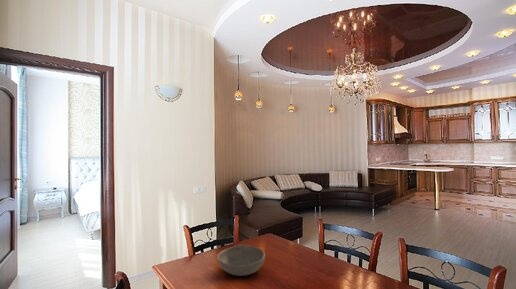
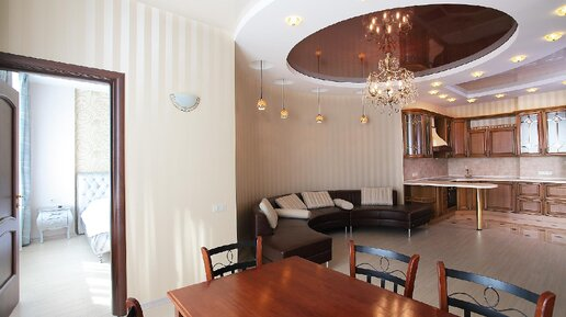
- bowl (241, 262)
